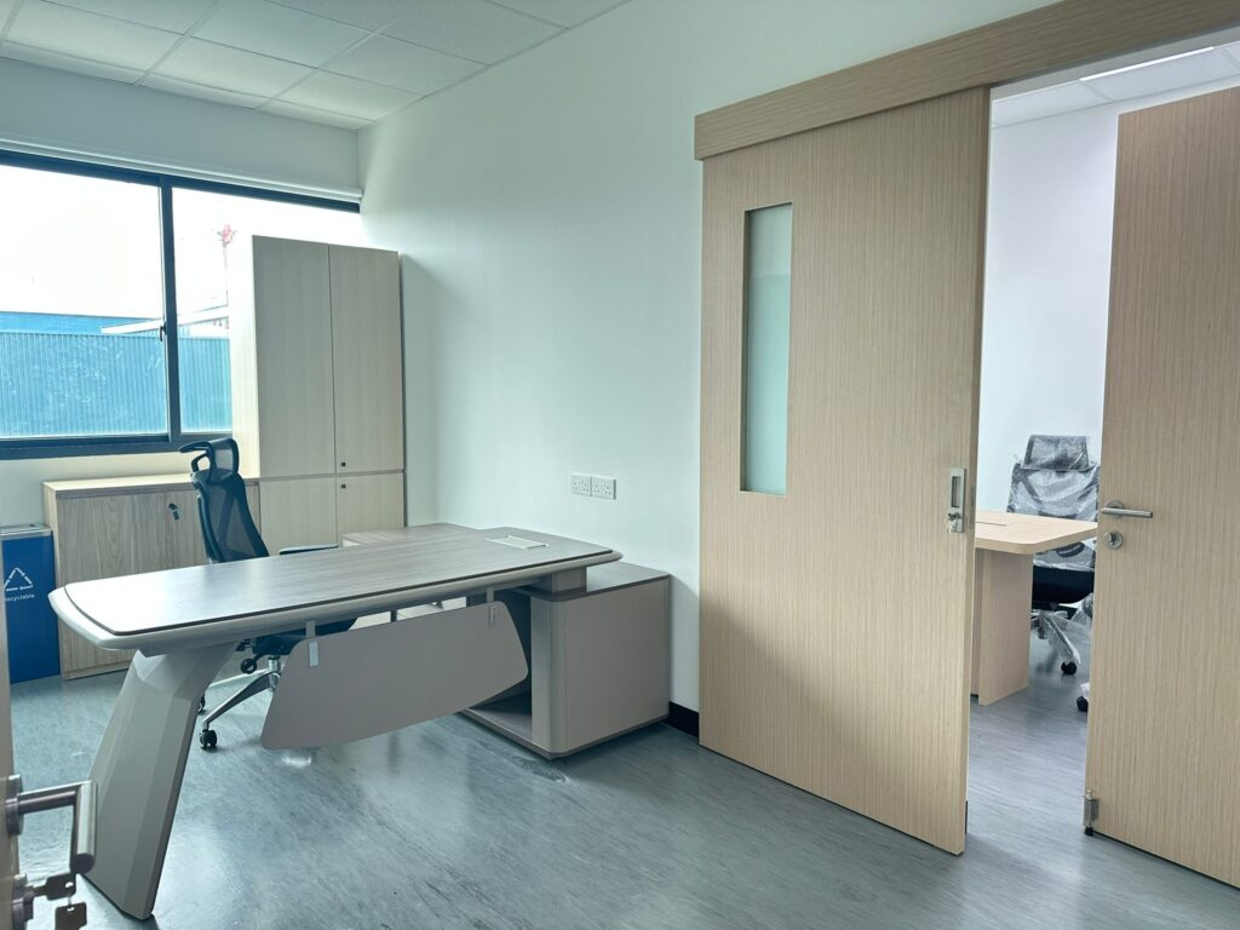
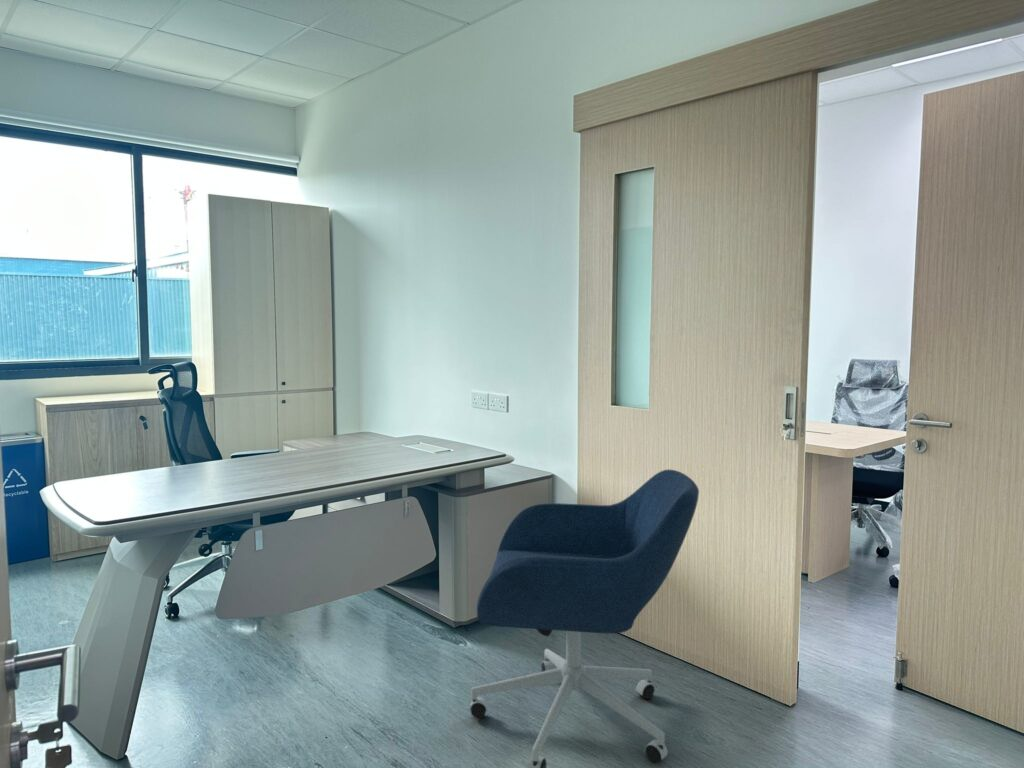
+ office chair (580, 600)
